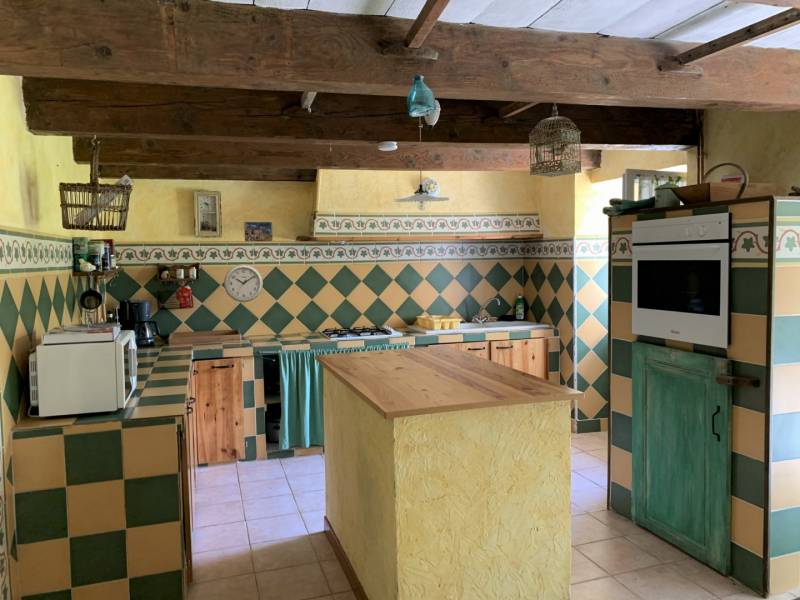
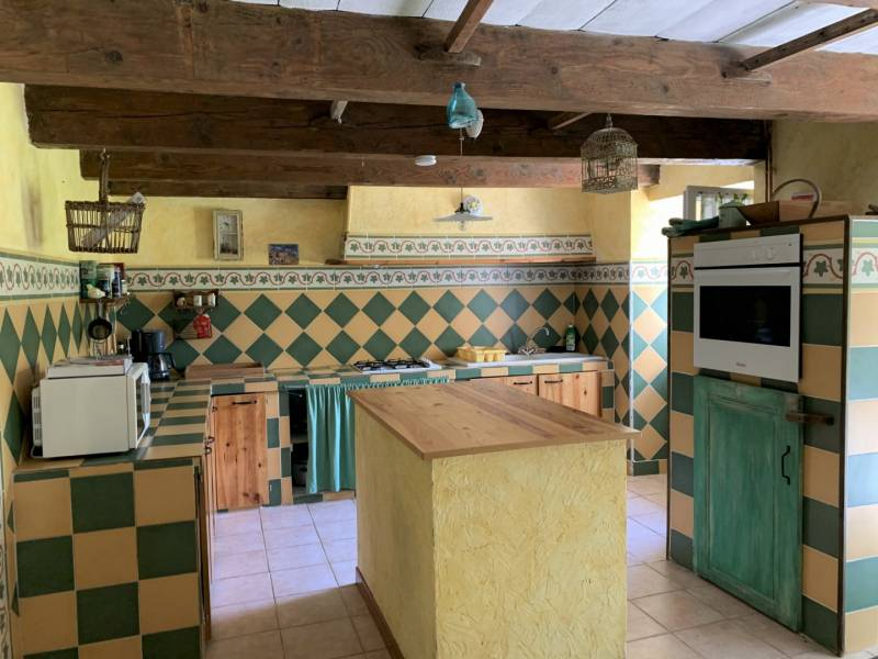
- wall clock (243, 283)
